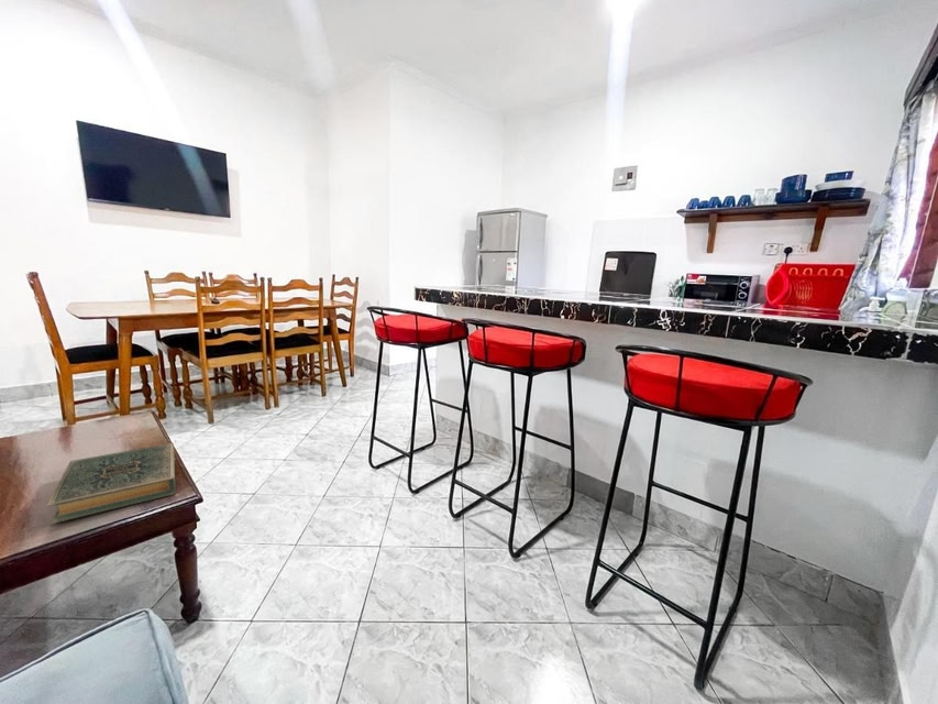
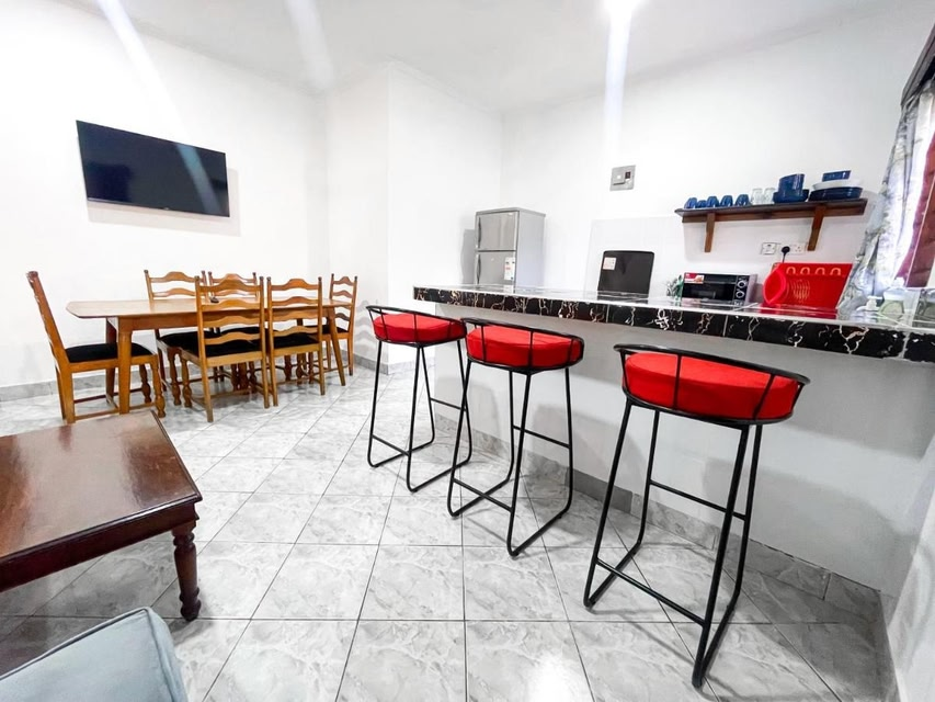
- hardback book (121, 476)
